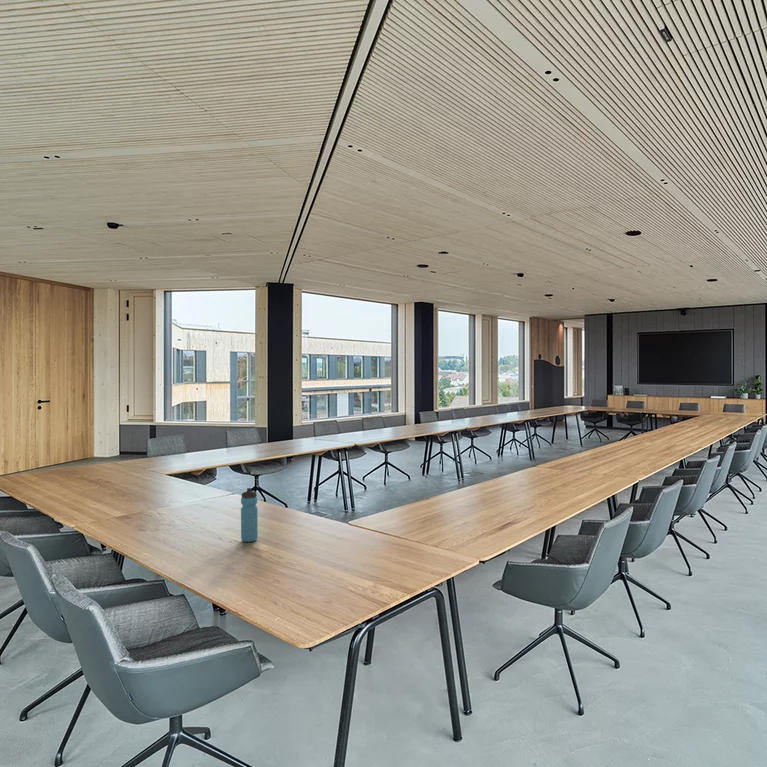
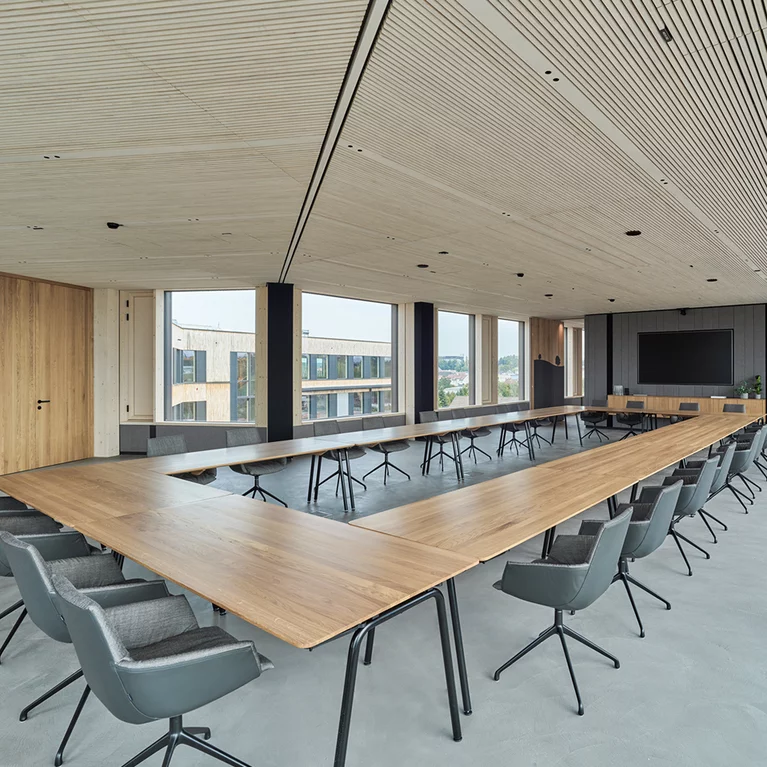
- water bottle (249, 514)
